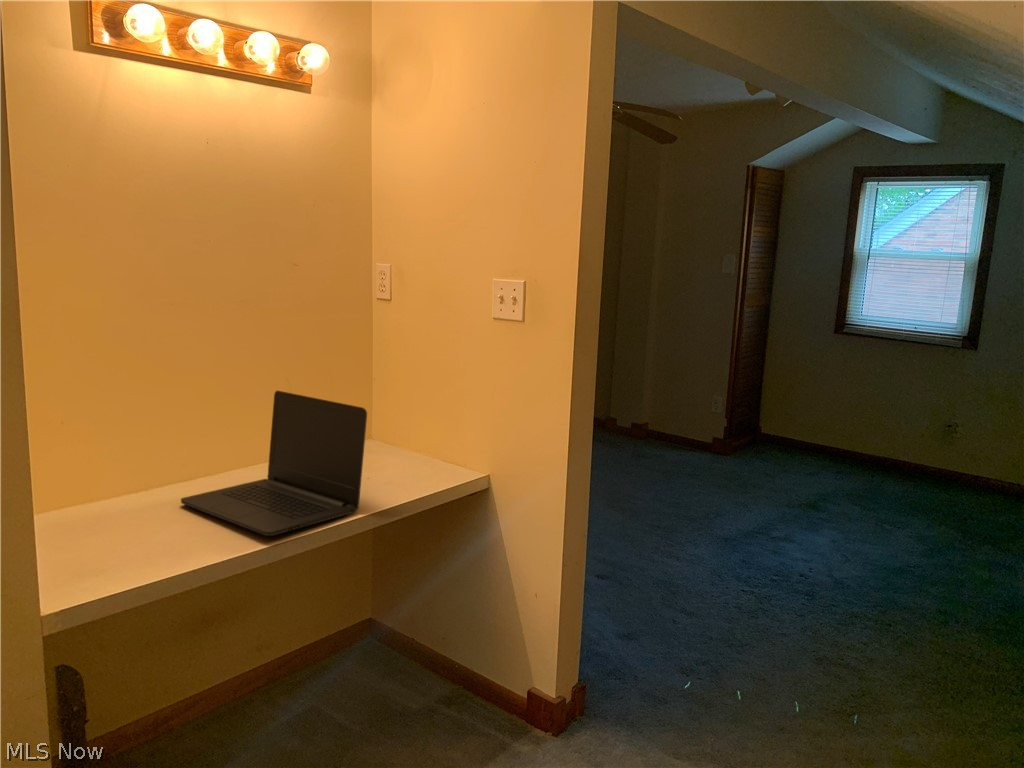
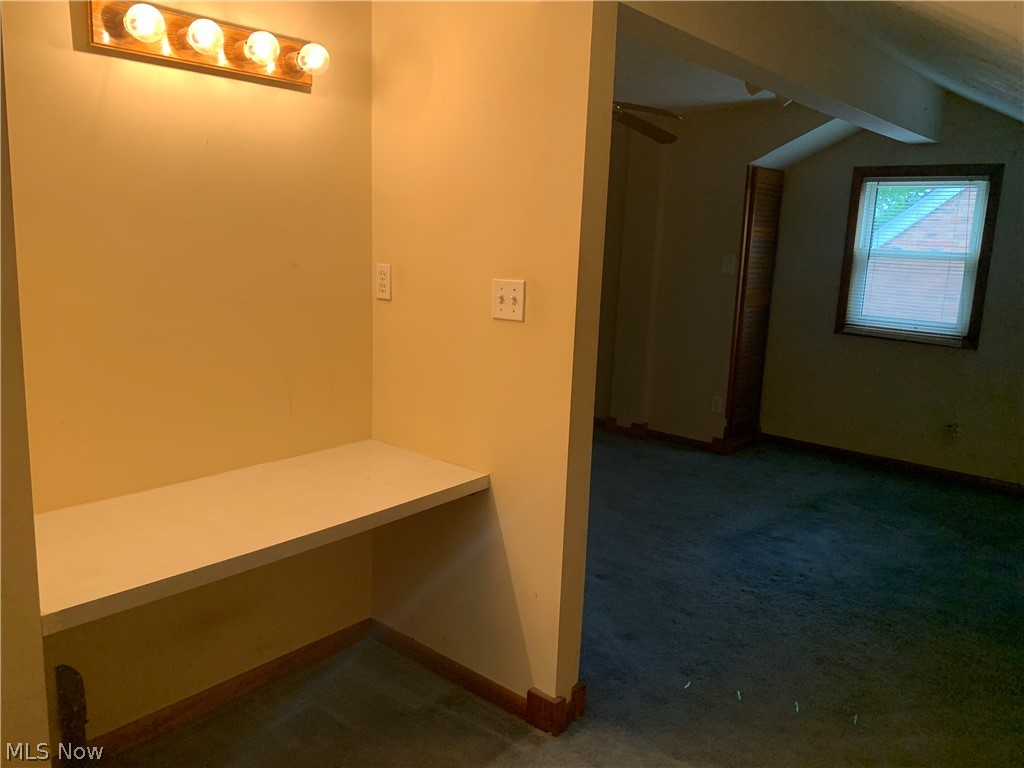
- laptop (273, 456)
